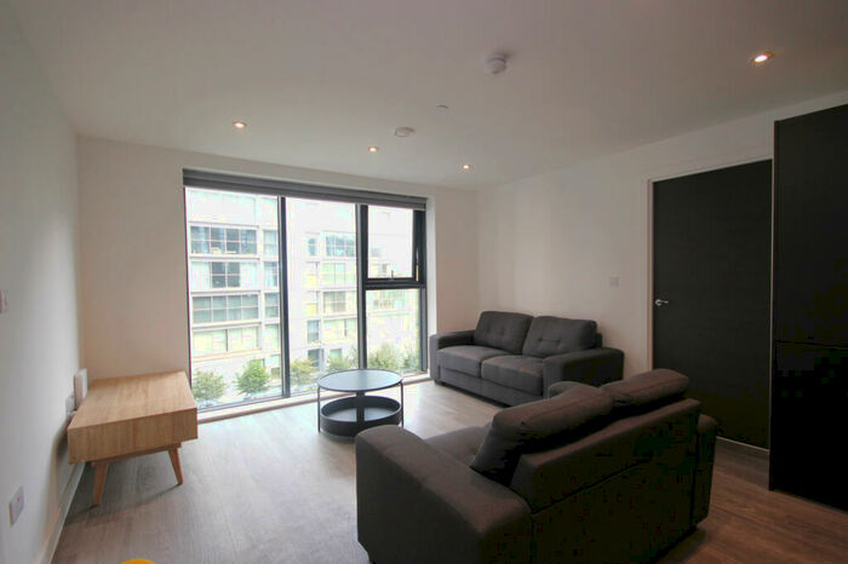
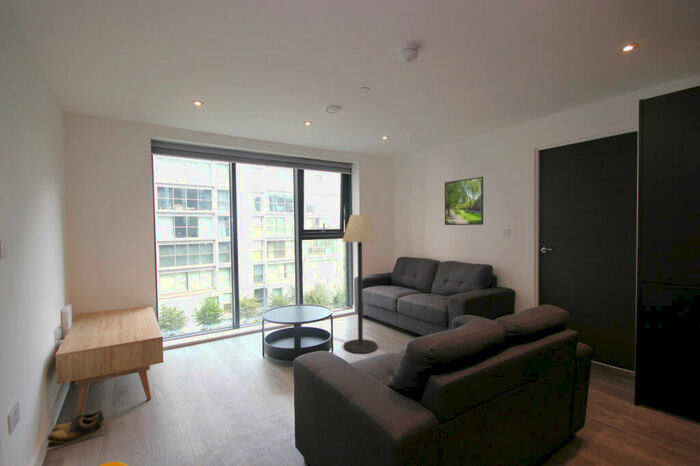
+ shoes (78, 425)
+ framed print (462, 202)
+ floor lamp (360, 281)
